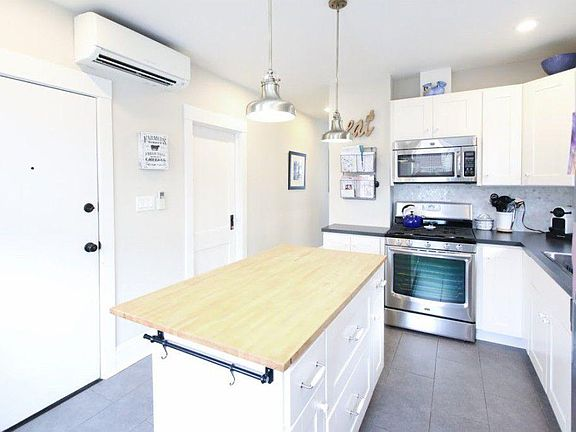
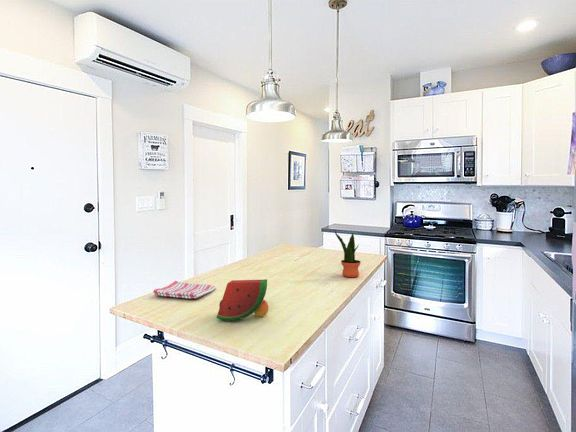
+ watermelon (242, 297)
+ potted plant (346, 252)
+ dish towel (185, 289)
